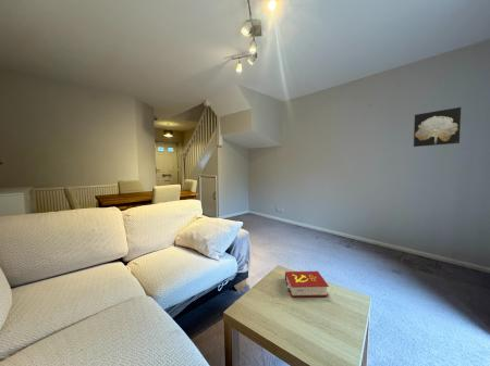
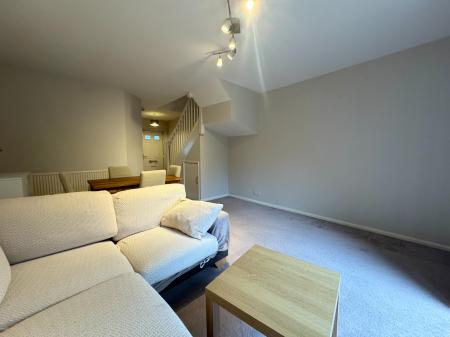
- book (305, 282)
- wall art (436, 128)
